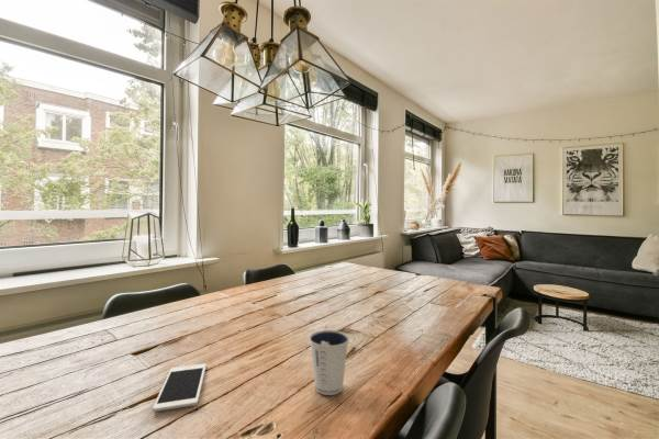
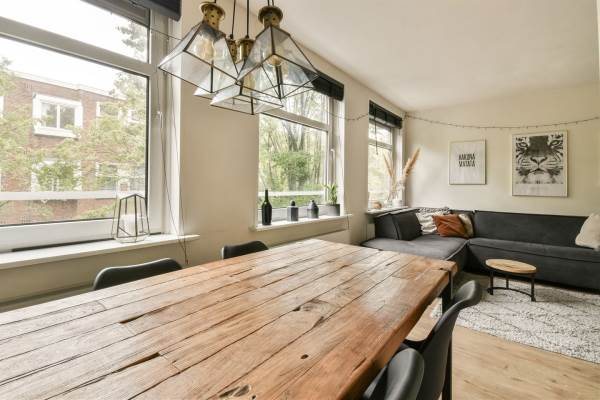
- cell phone (182, 384)
- dixie cup (328, 362)
